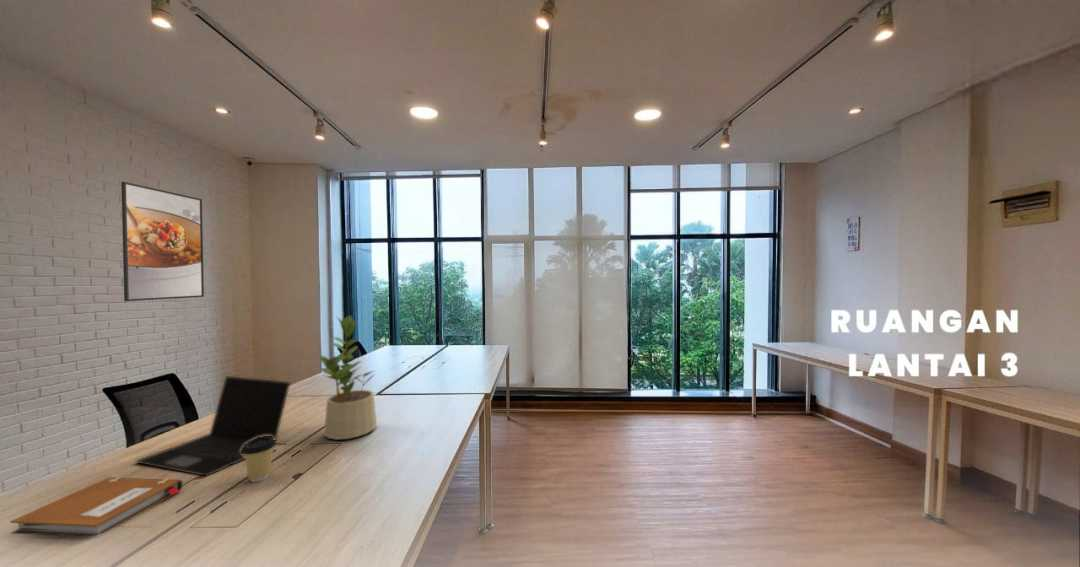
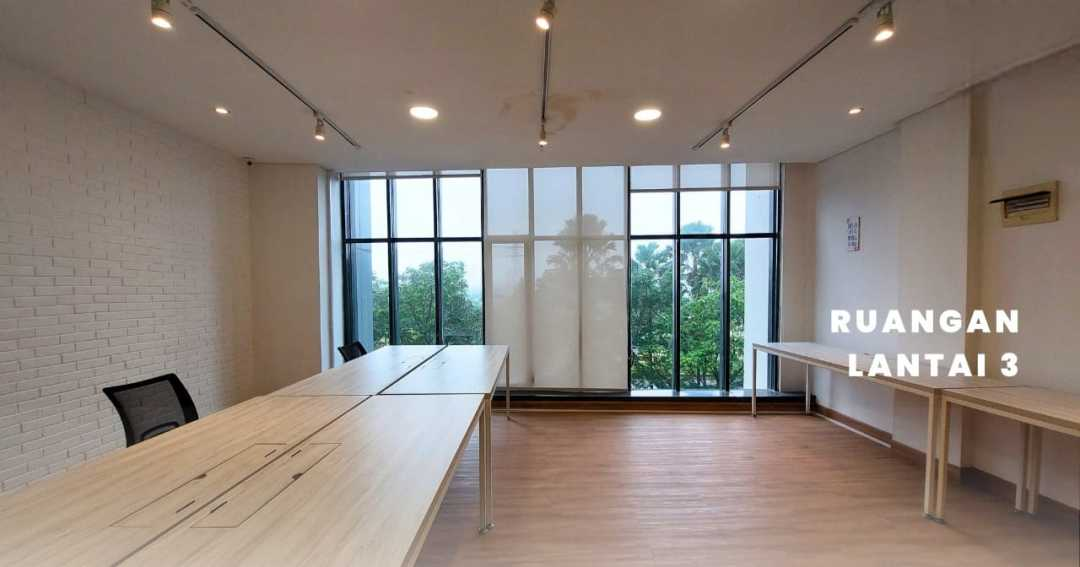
- potted plant (347, 375)
- coffee cup (259, 459)
- notebook (107, 503)
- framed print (166, 245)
- laptop (218, 419)
